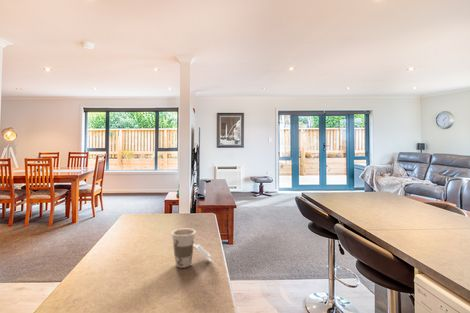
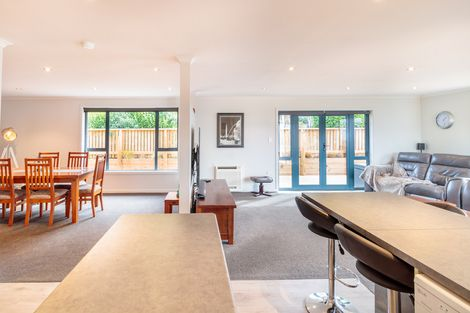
- cup (191, 247)
